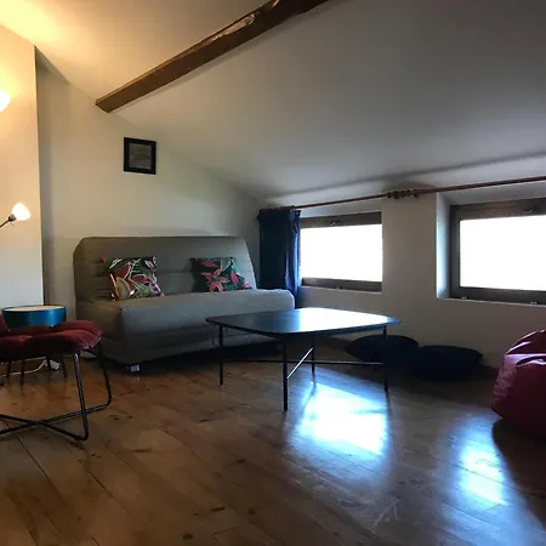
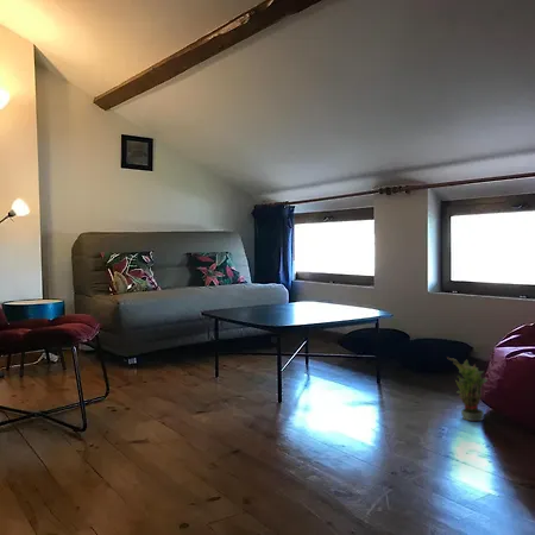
+ potted plant (466, 386)
